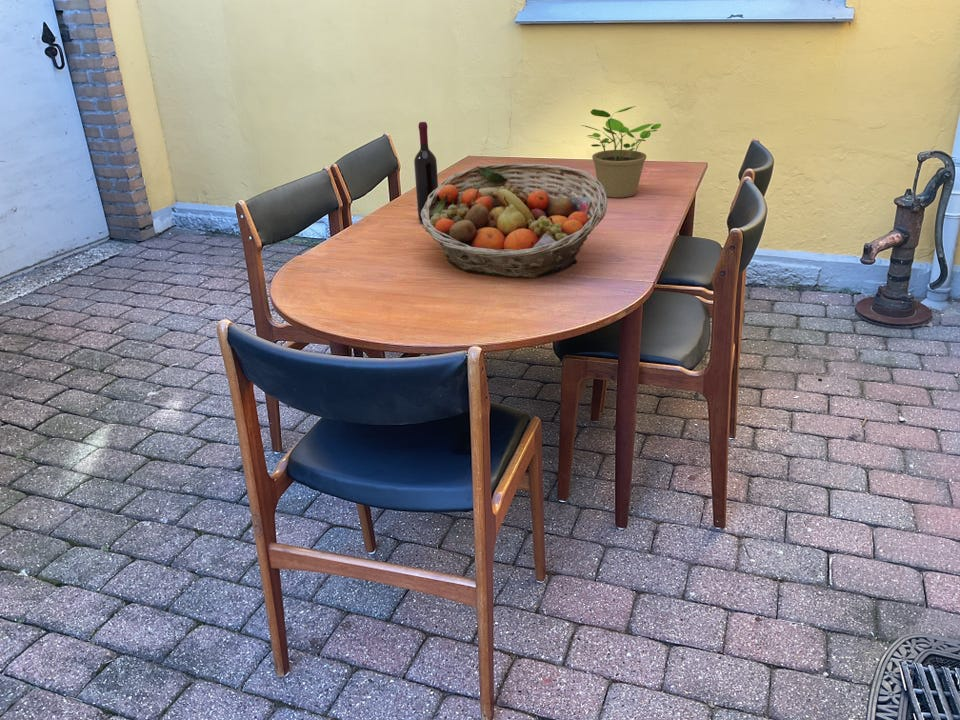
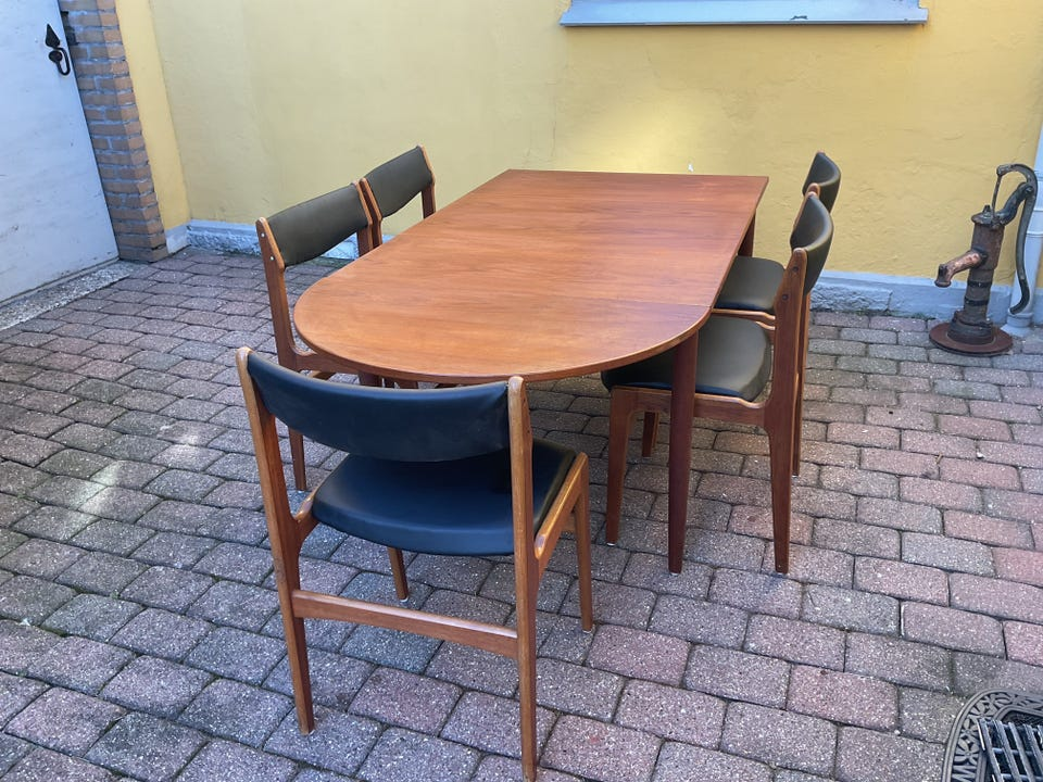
- potted plant (615, 148)
- fruit basket (512, 219)
- wine bottle (426, 173)
